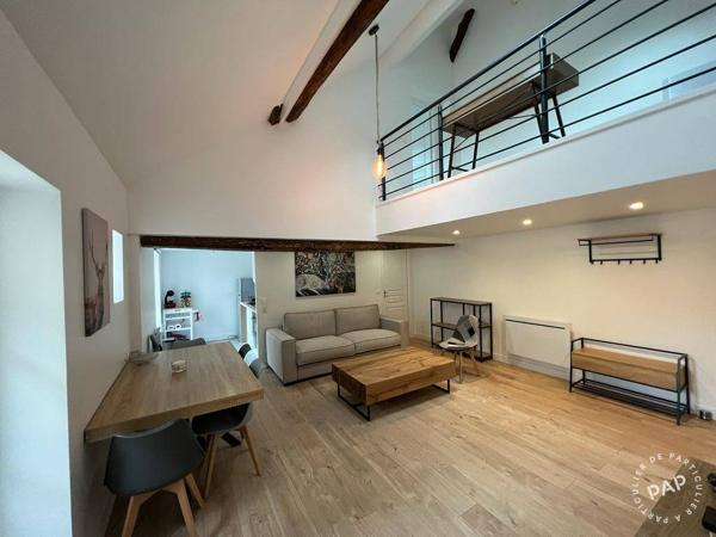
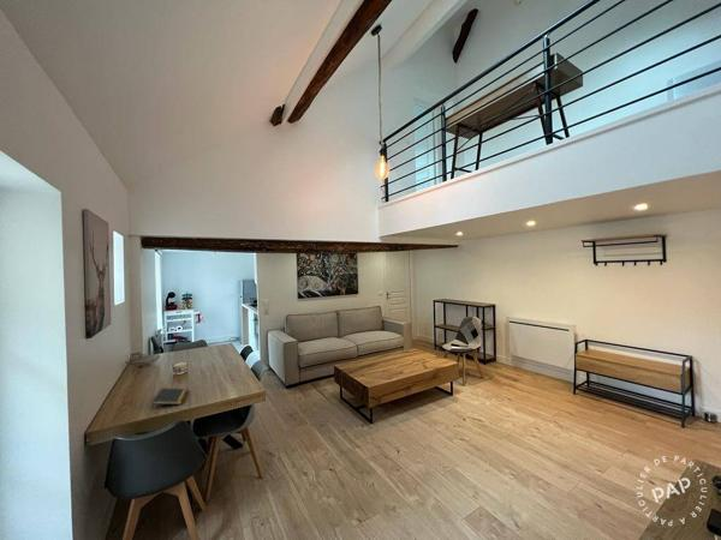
+ notepad (171, 395)
